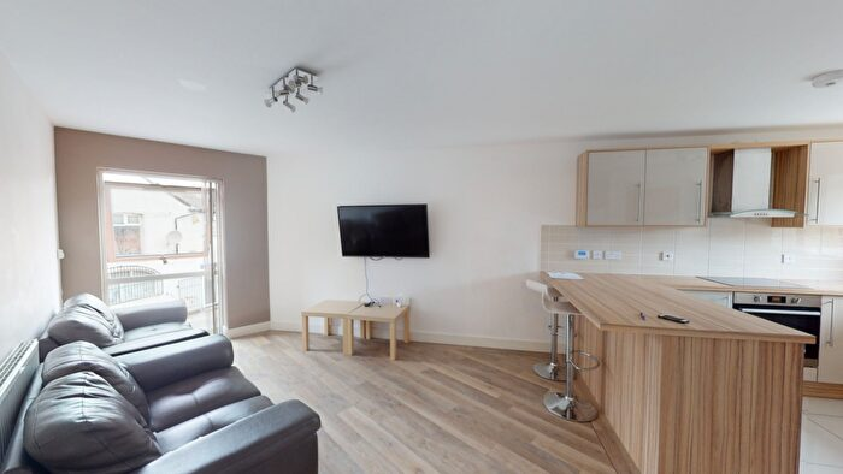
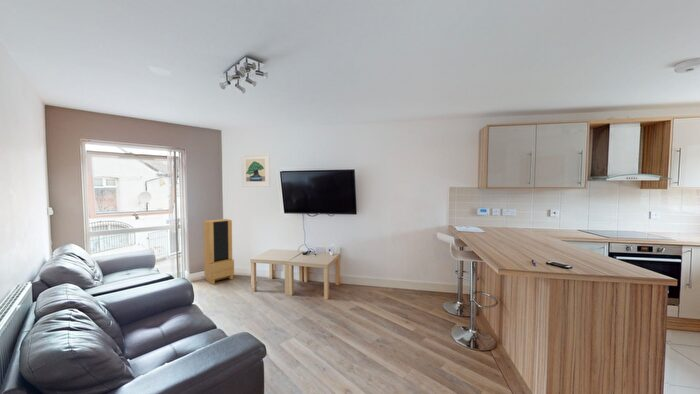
+ storage cabinet (219, 250)
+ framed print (255, 170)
